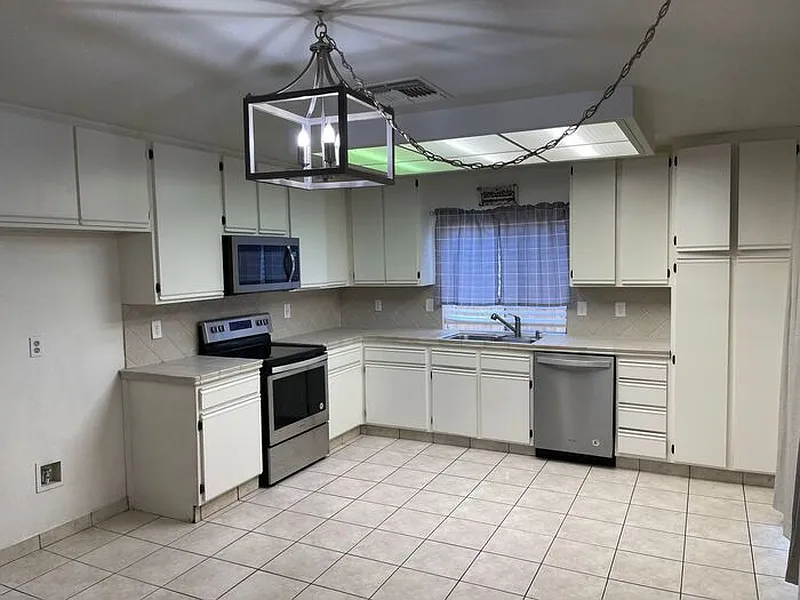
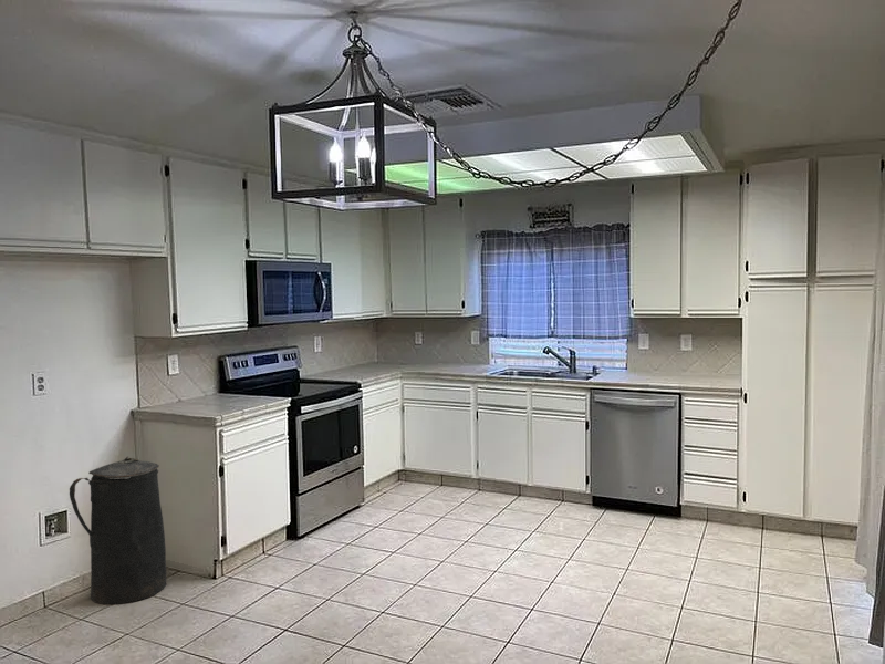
+ trash can (122, 525)
